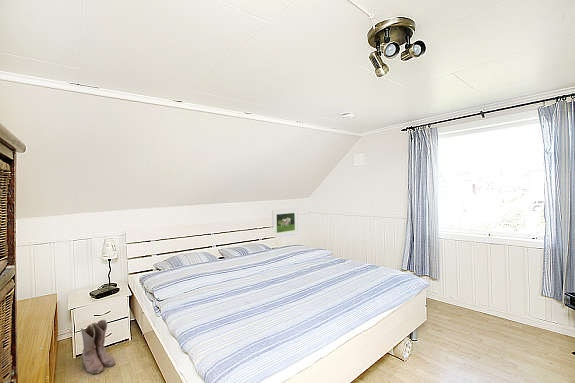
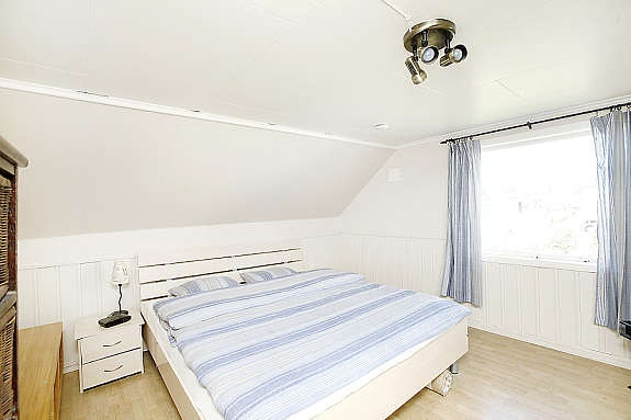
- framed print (285, 222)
- boots (98, 344)
